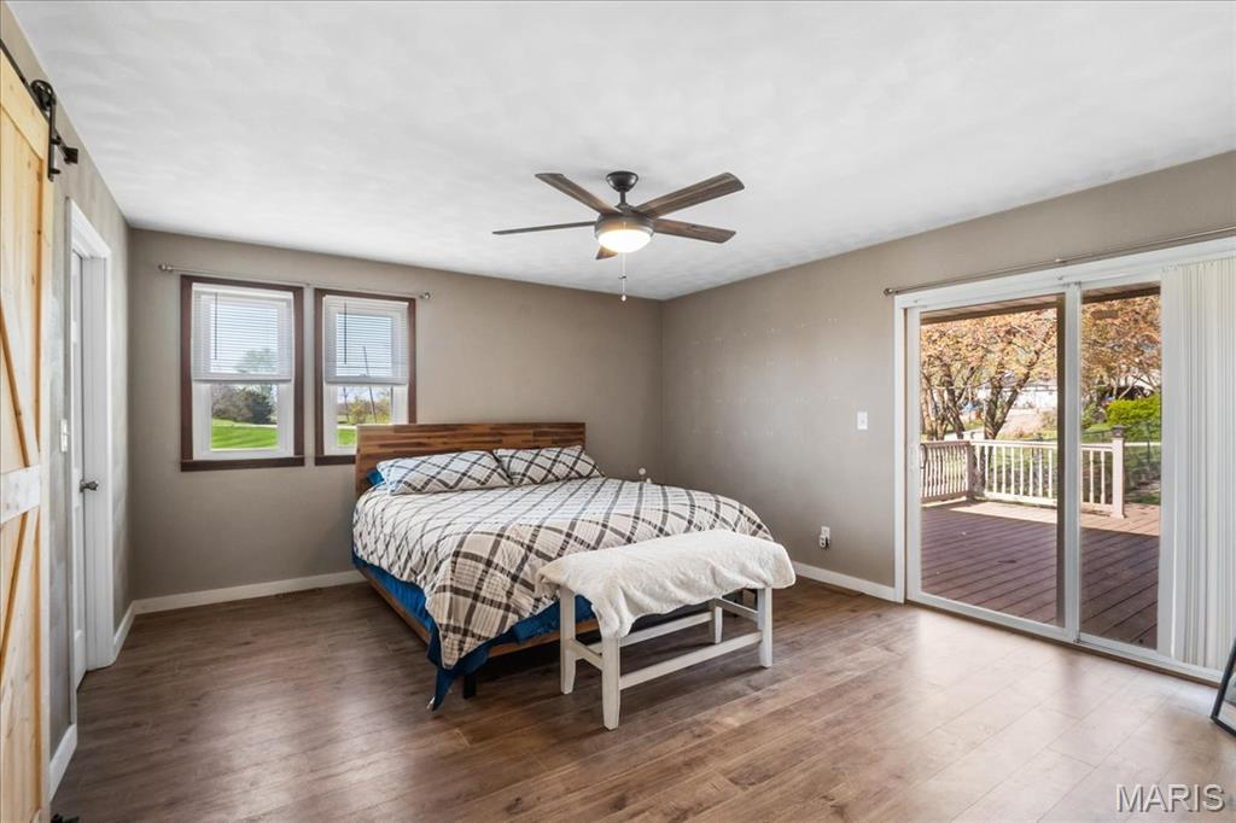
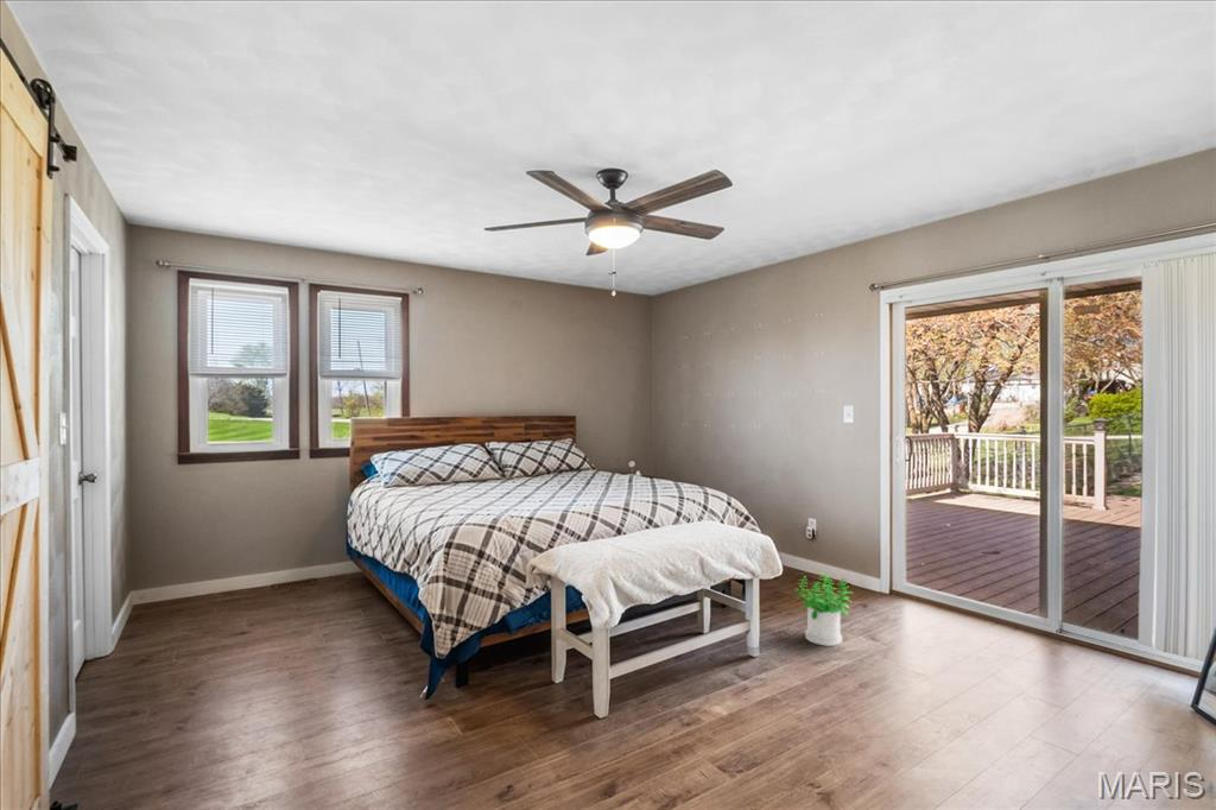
+ potted plant (825, 608)
